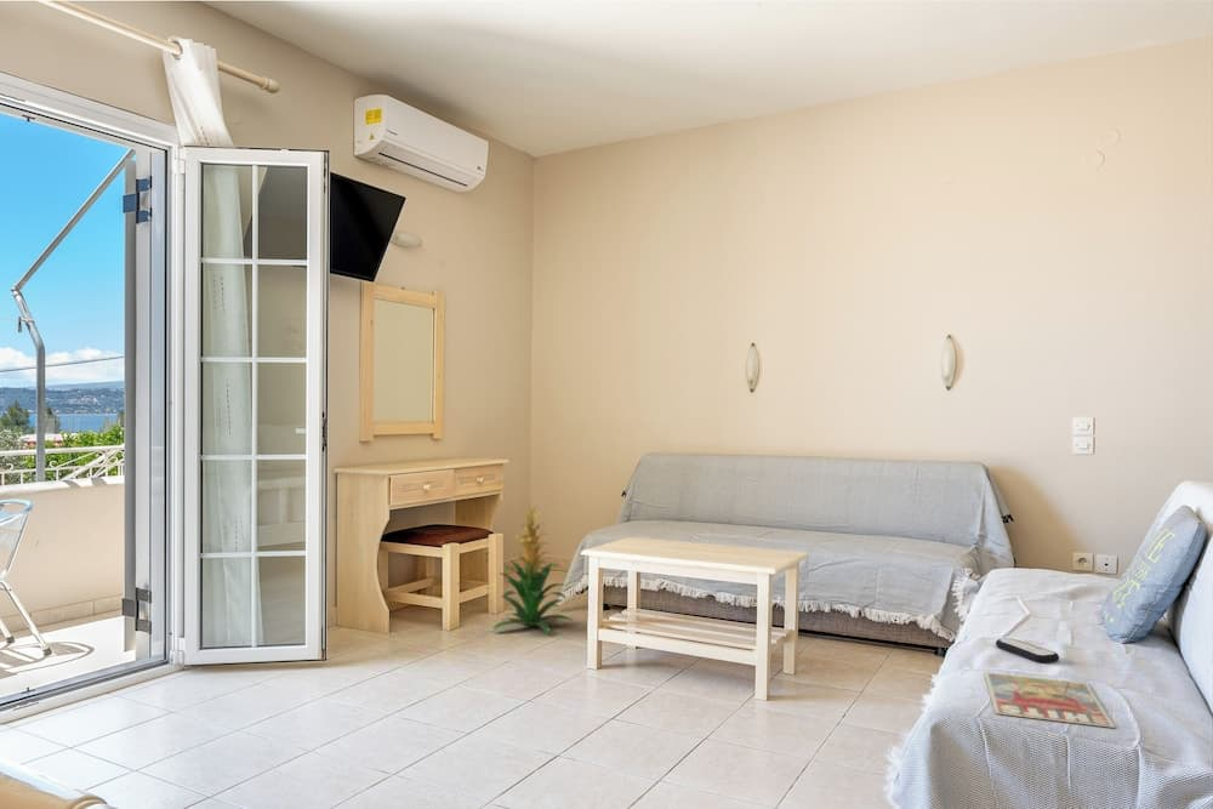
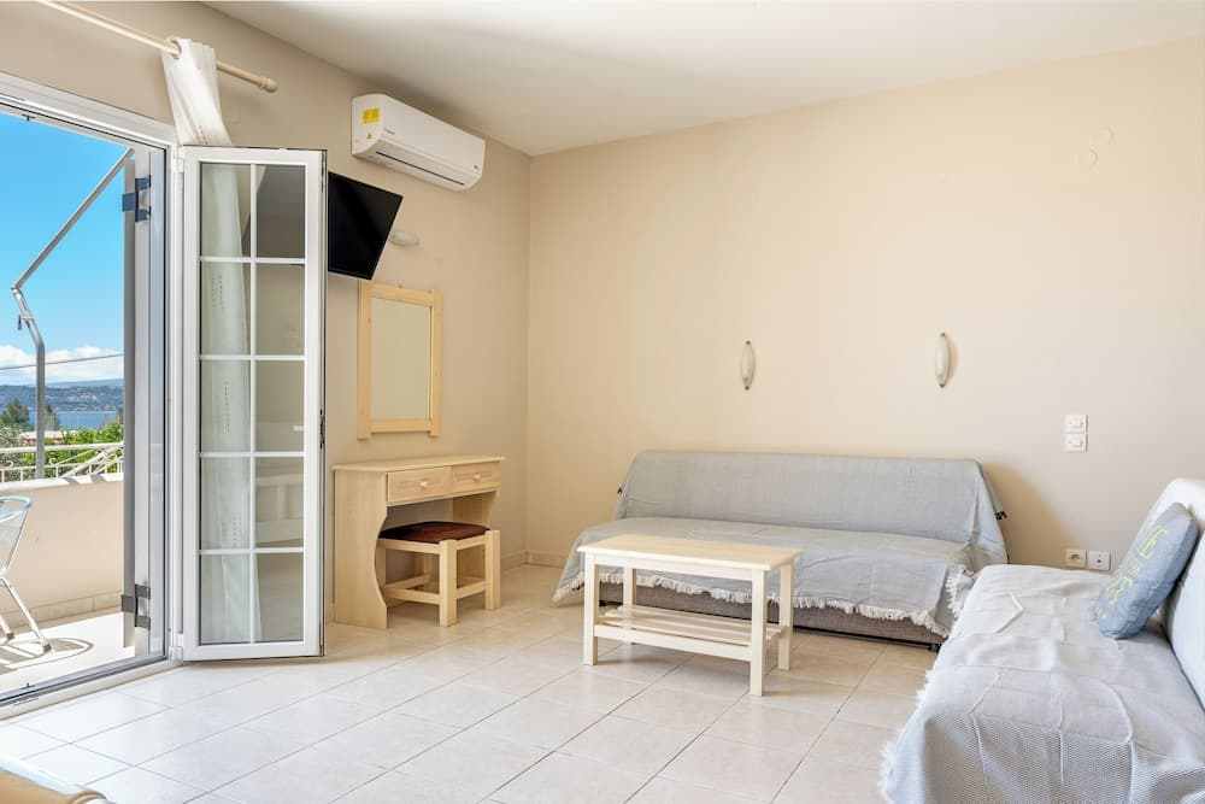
- remote control (1025, 649)
- indoor plant (530, 565)
- magazine (1043, 696)
